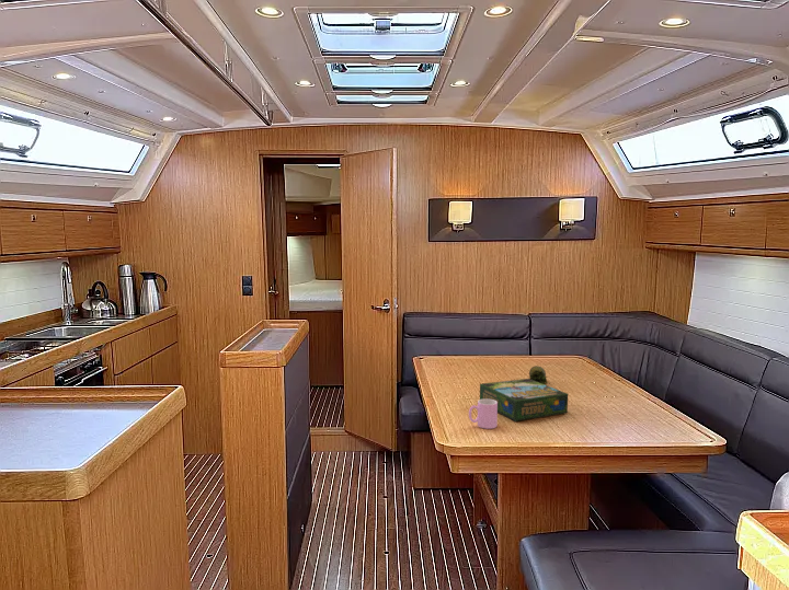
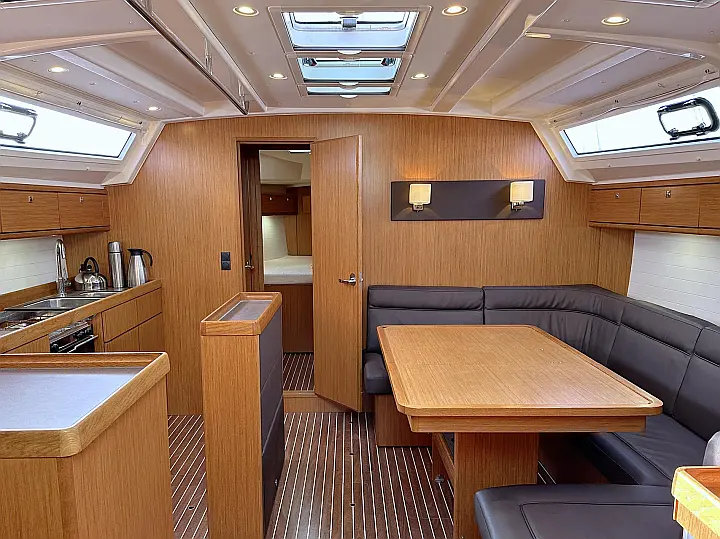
- cup (482, 414)
- fruit (537, 375)
- board game (522, 397)
